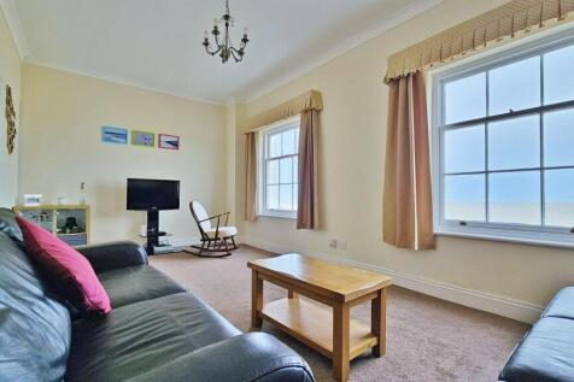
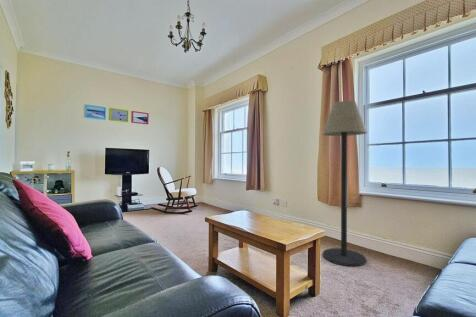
+ floor lamp (344, 180)
